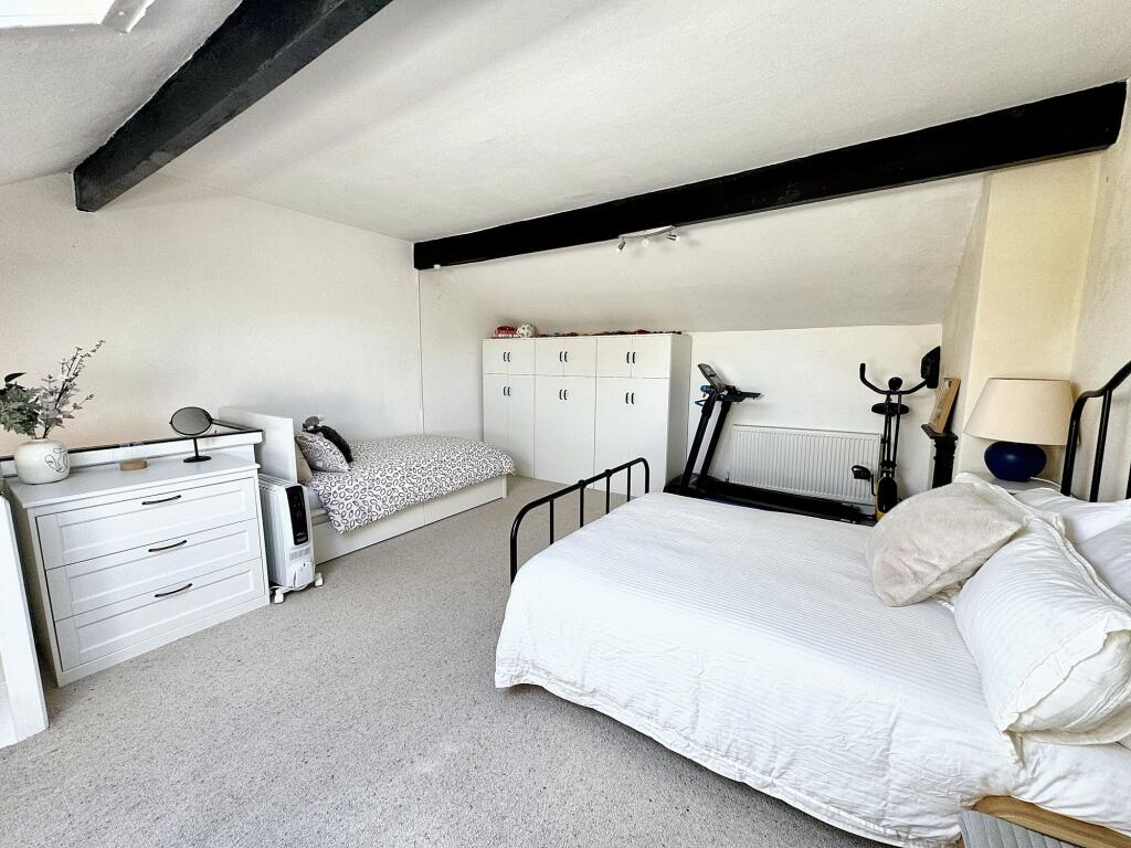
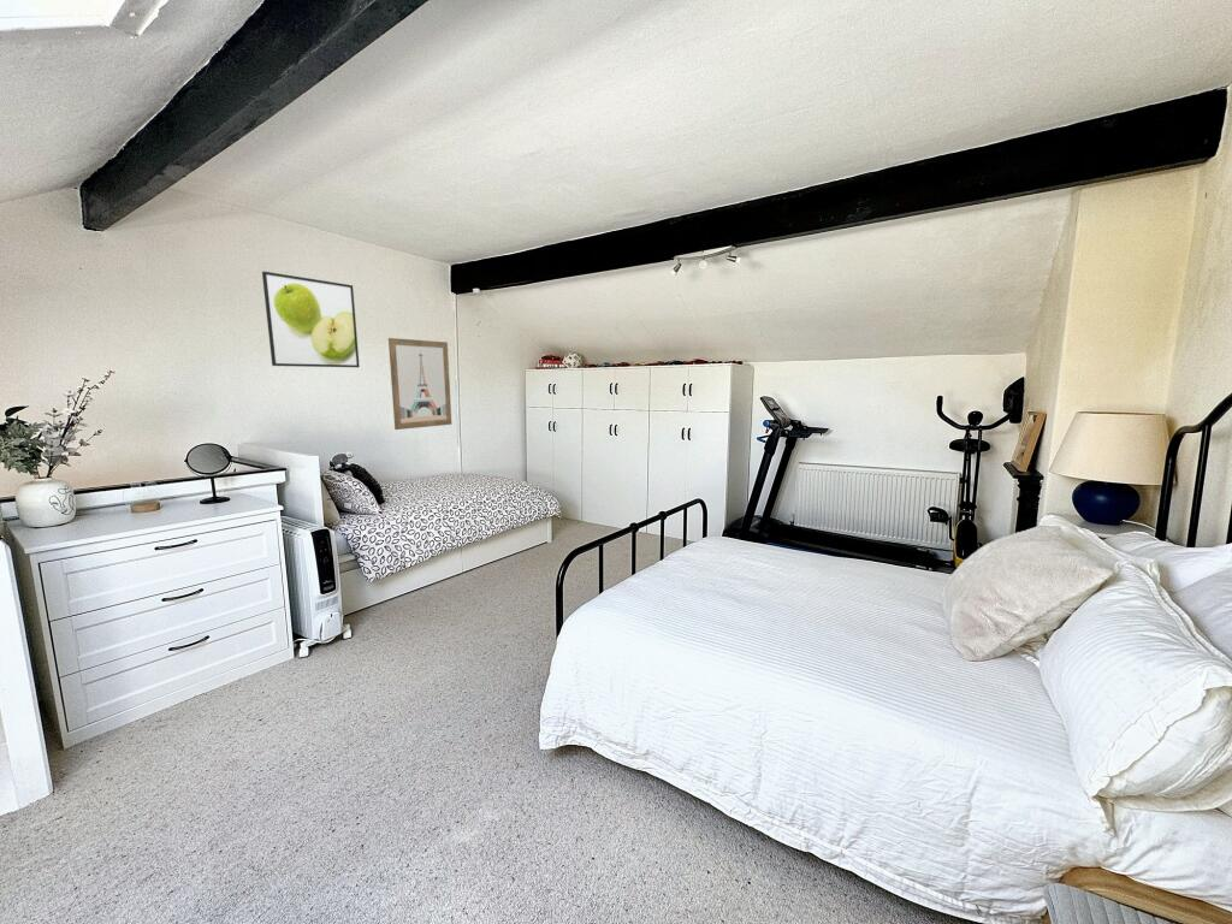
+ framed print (314, 322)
+ wall art (421, 384)
